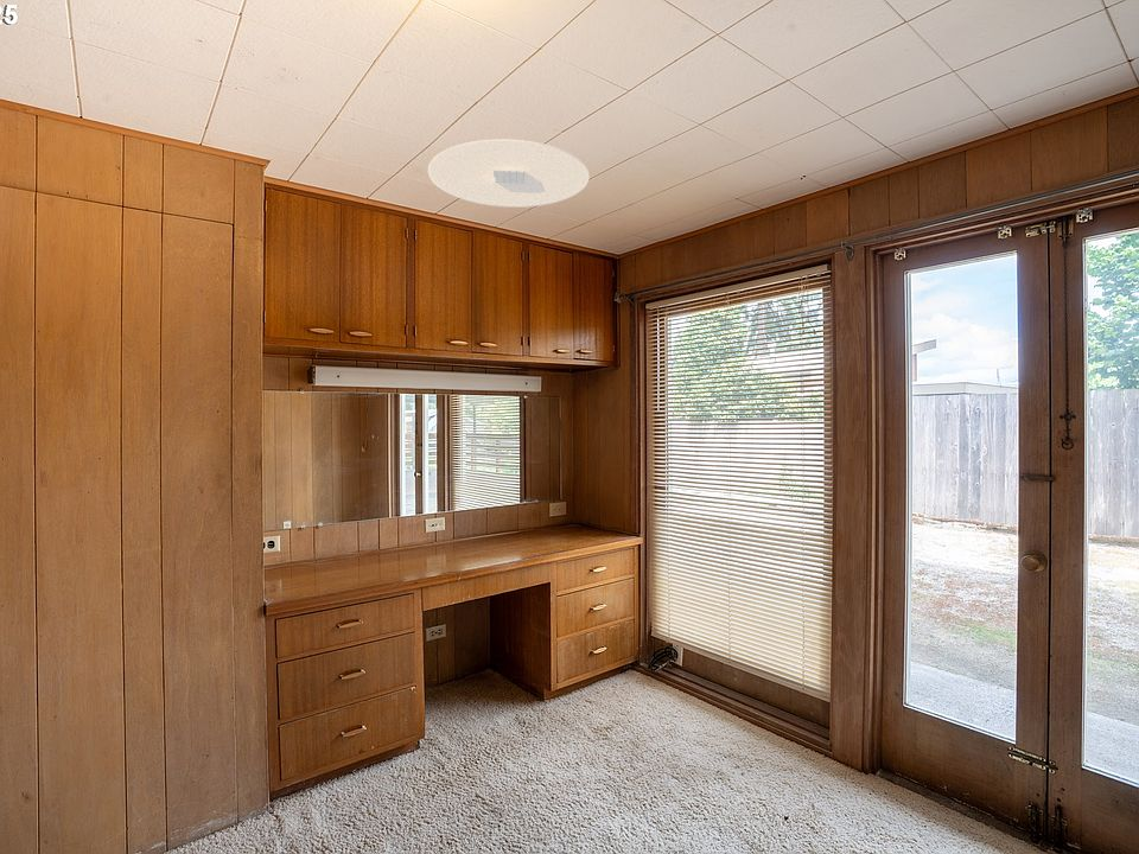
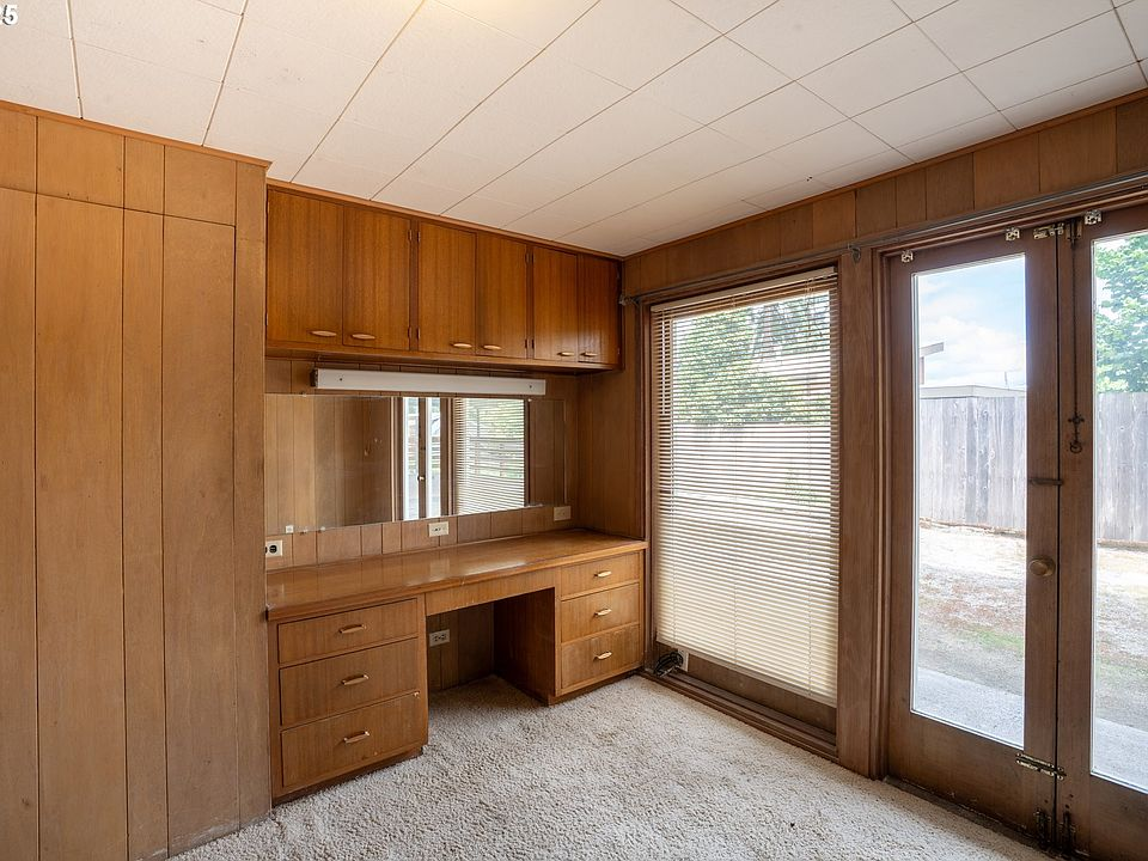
- ceiling light (509, 170)
